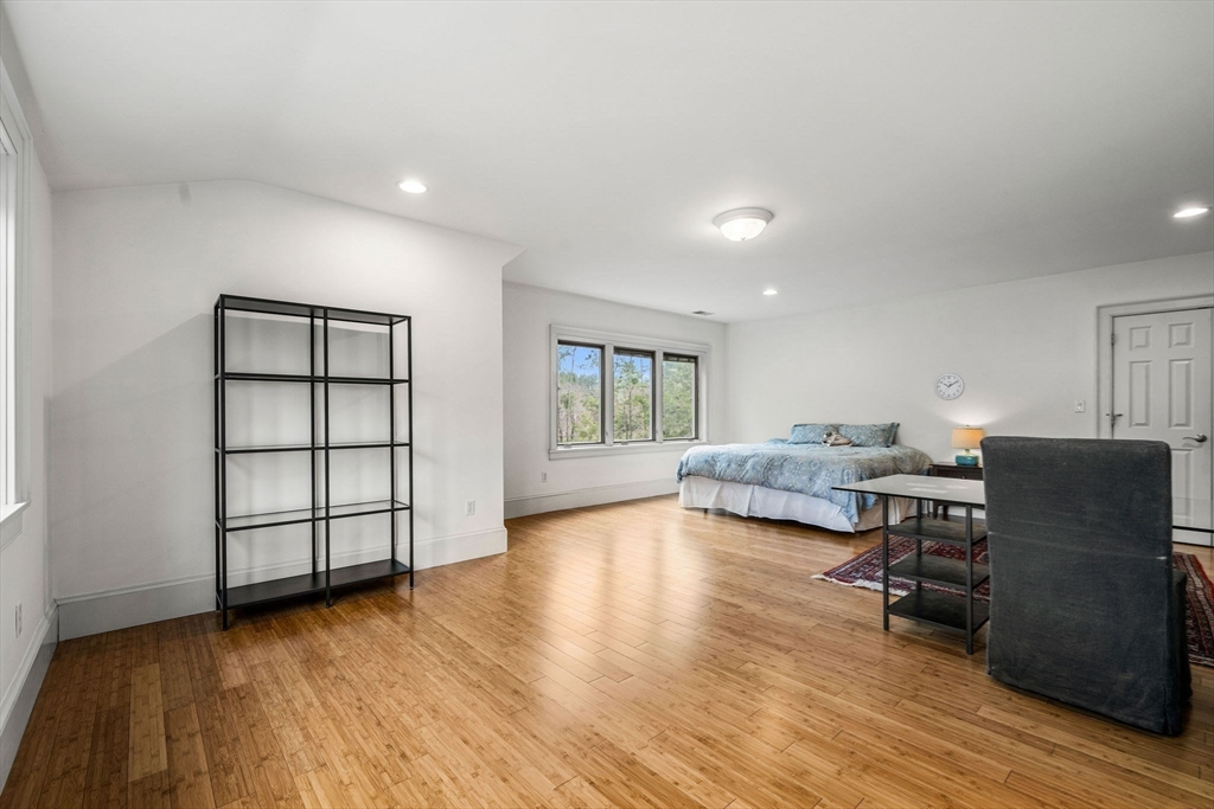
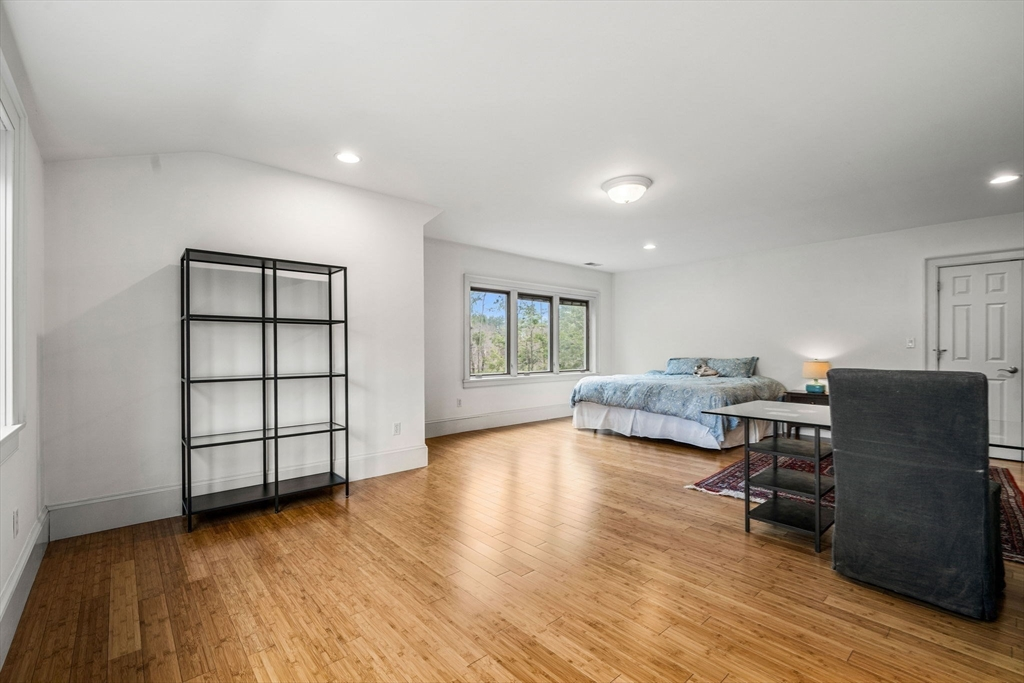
- wall clock (948, 386)
